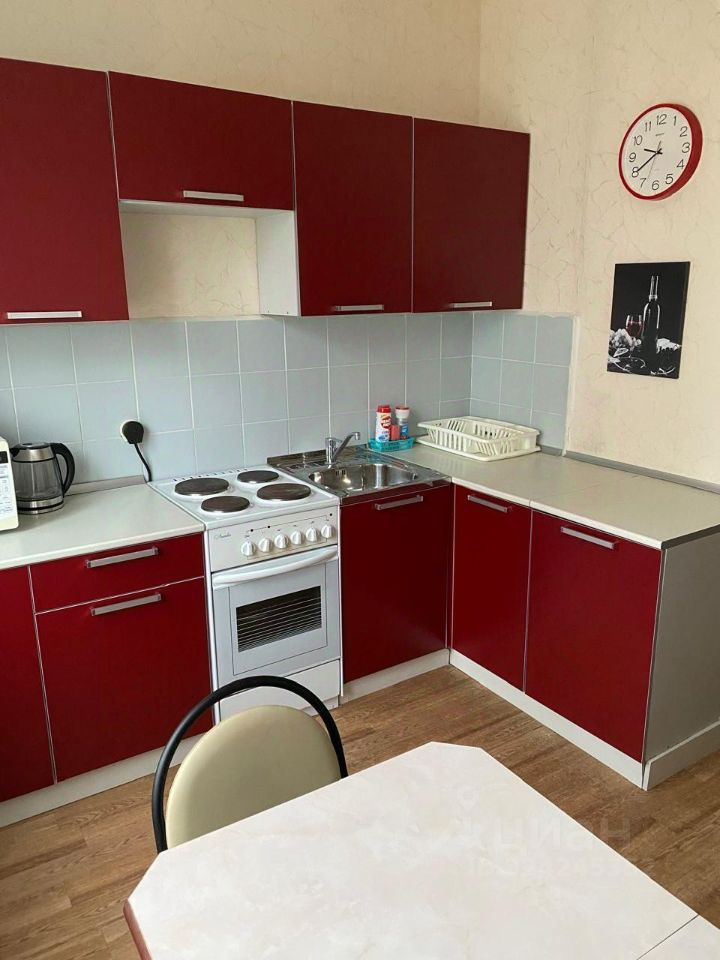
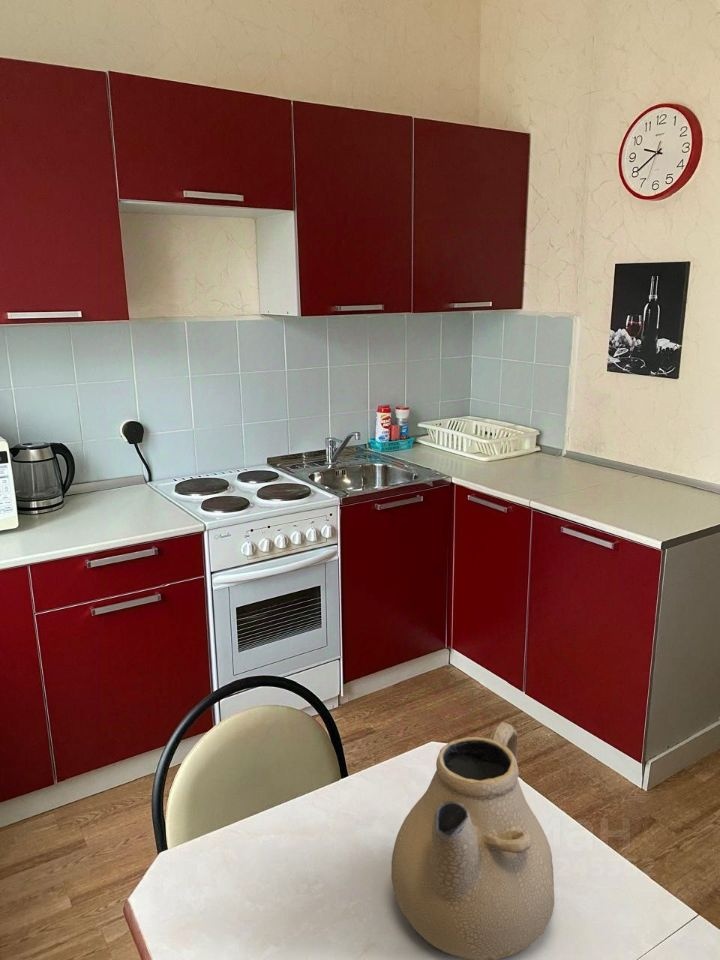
+ teapot (472, 828)
